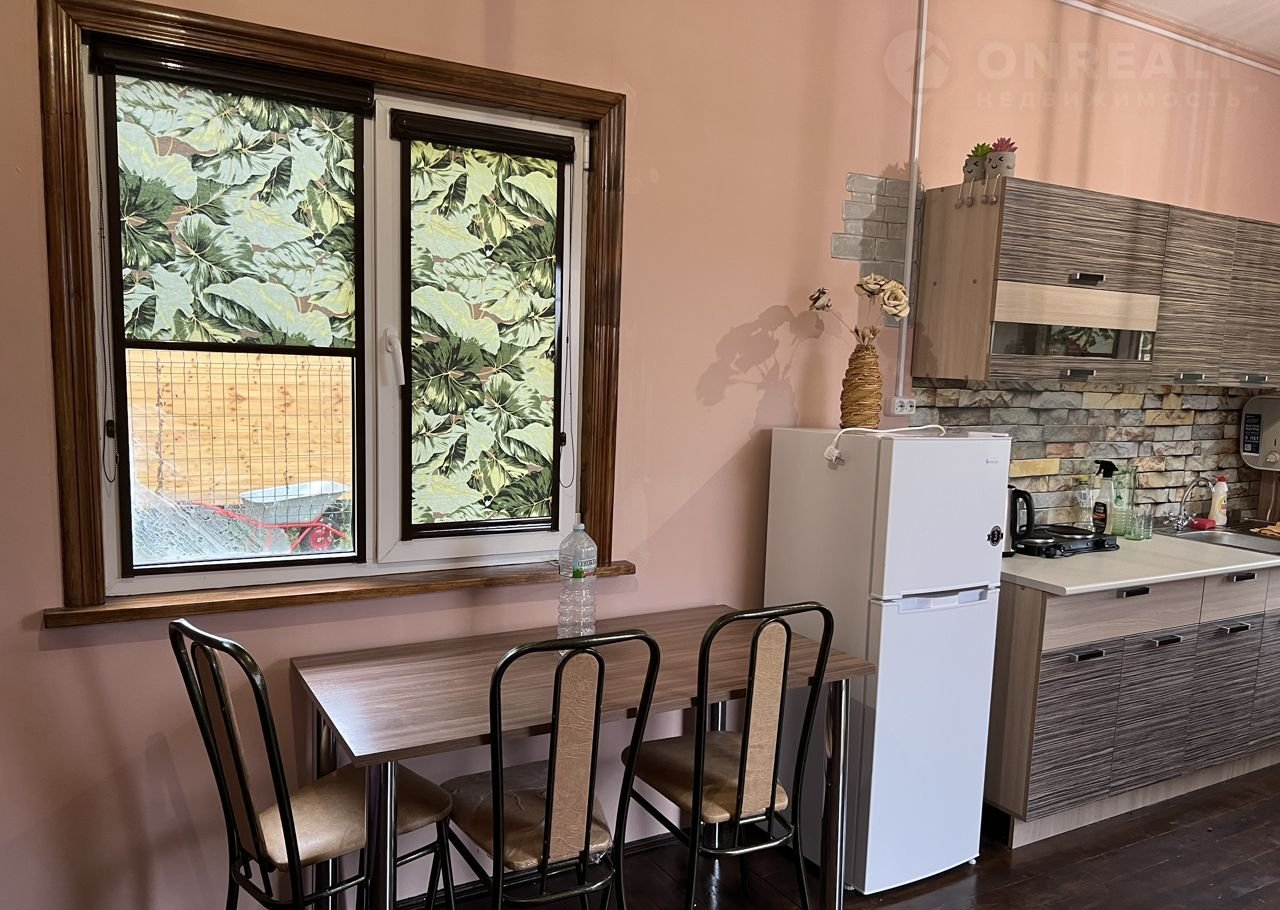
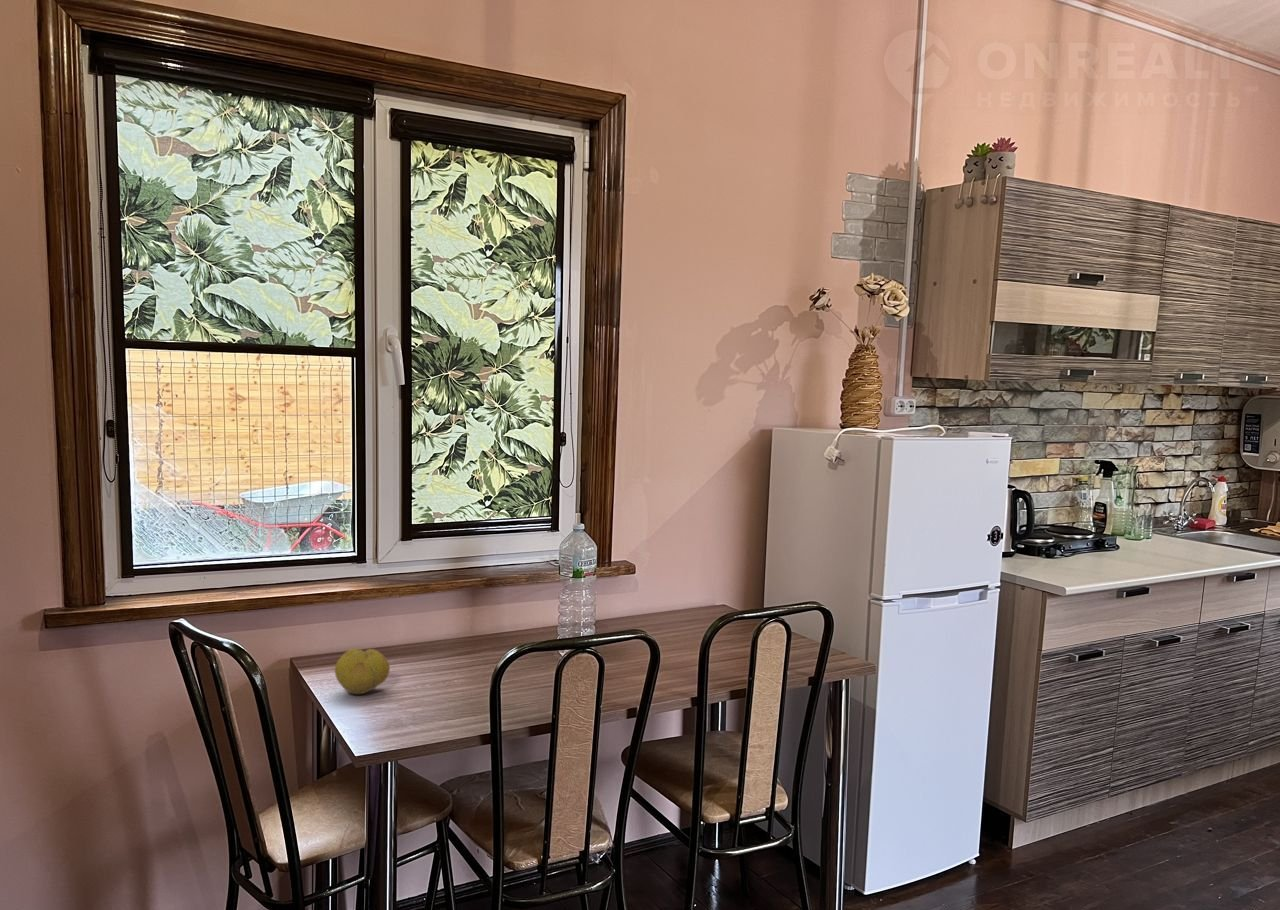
+ fruit (361, 671)
